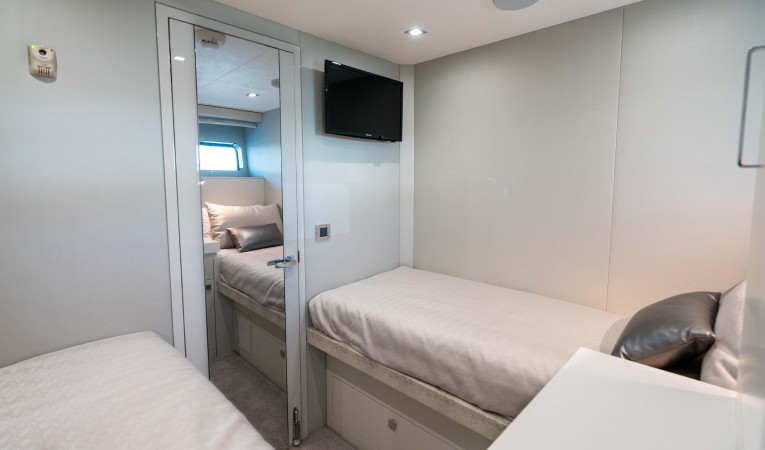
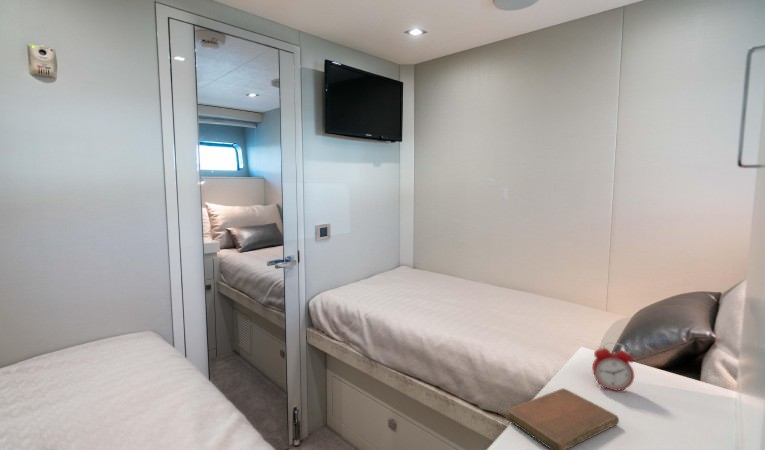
+ alarm clock (612, 365)
+ notebook (561, 417)
